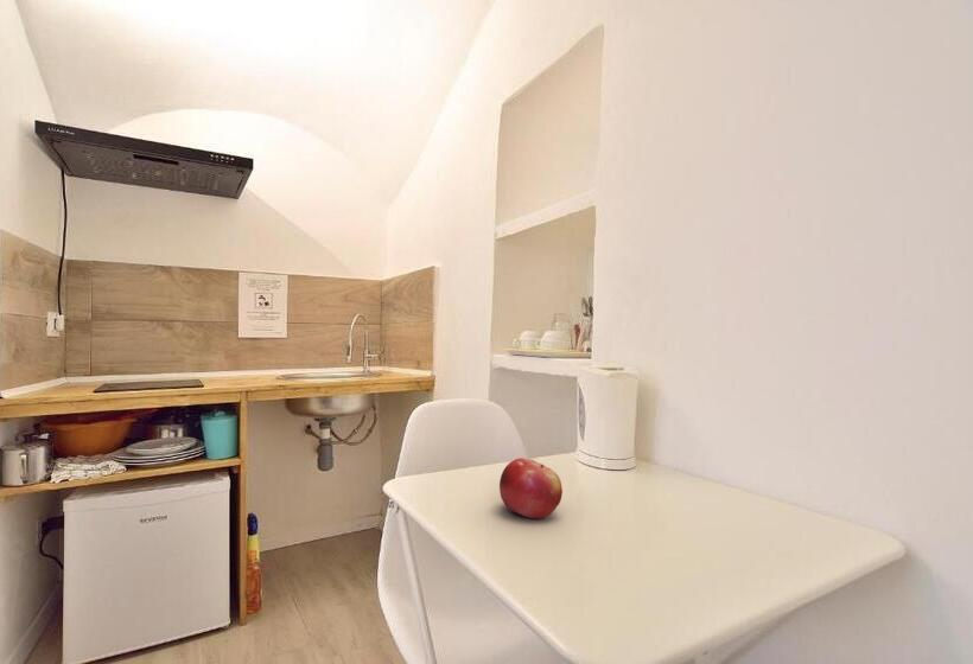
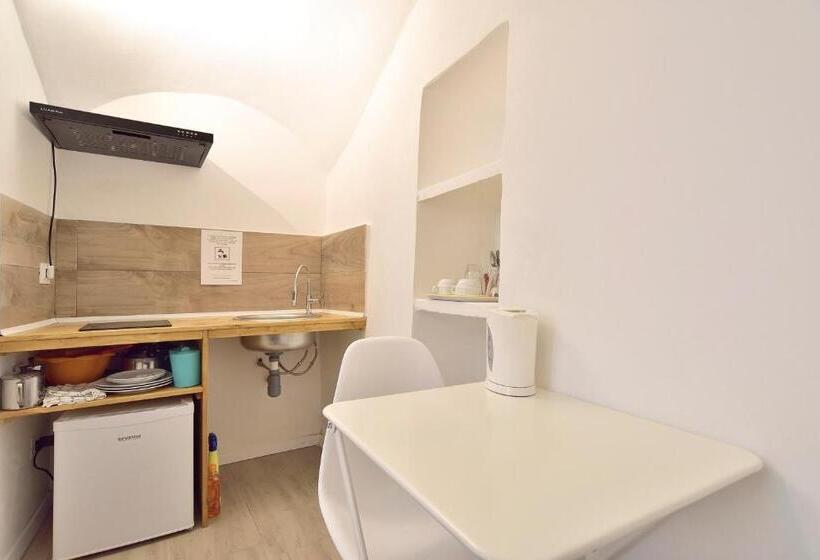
- fruit (529, 484)
